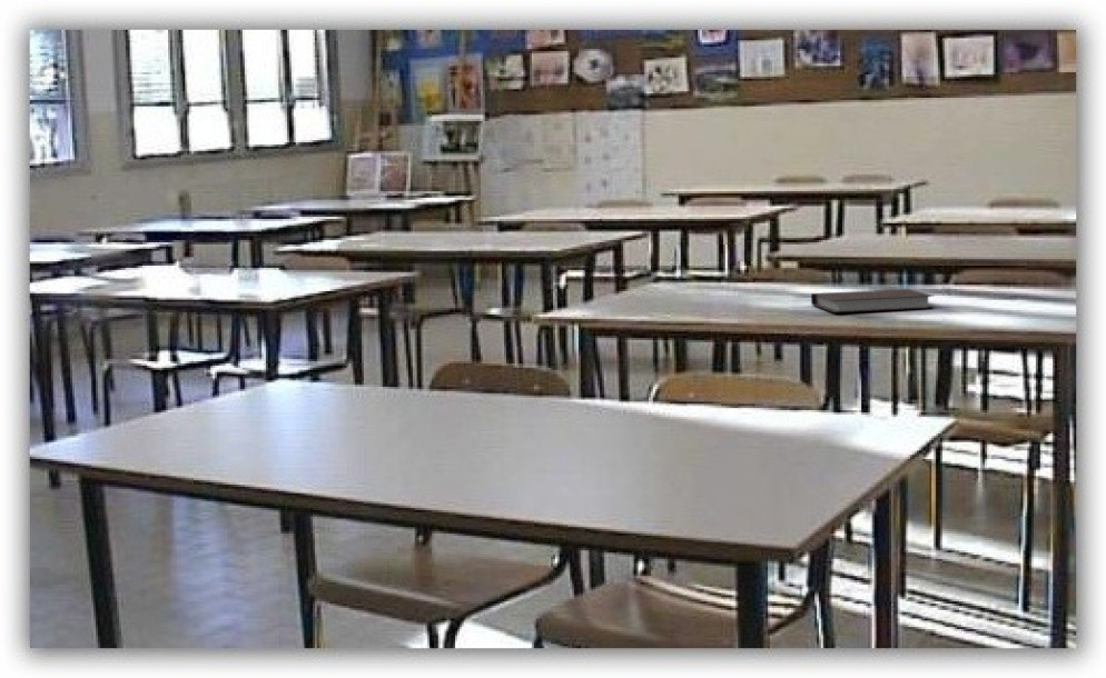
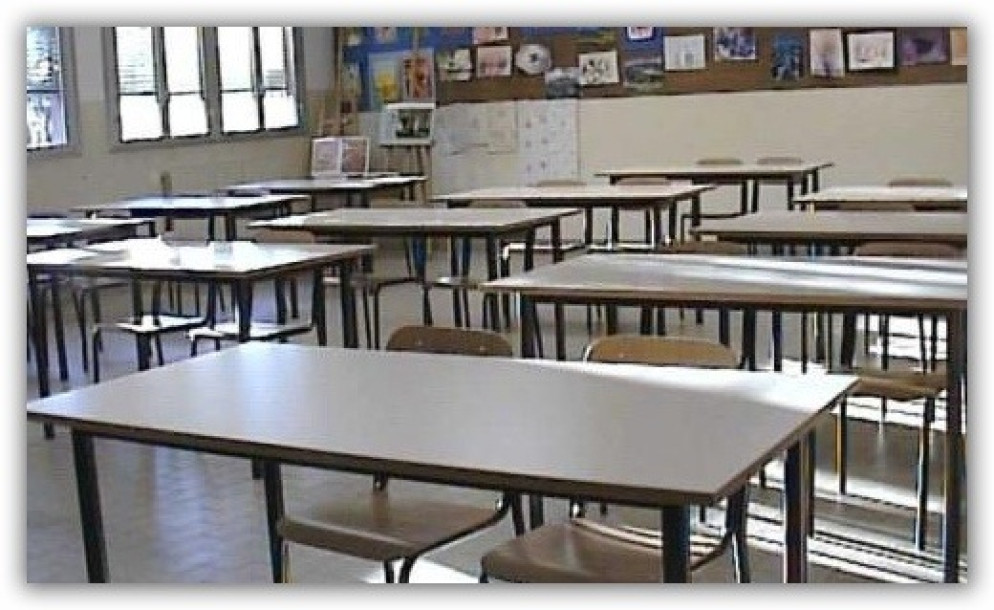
- notebook (871, 300)
